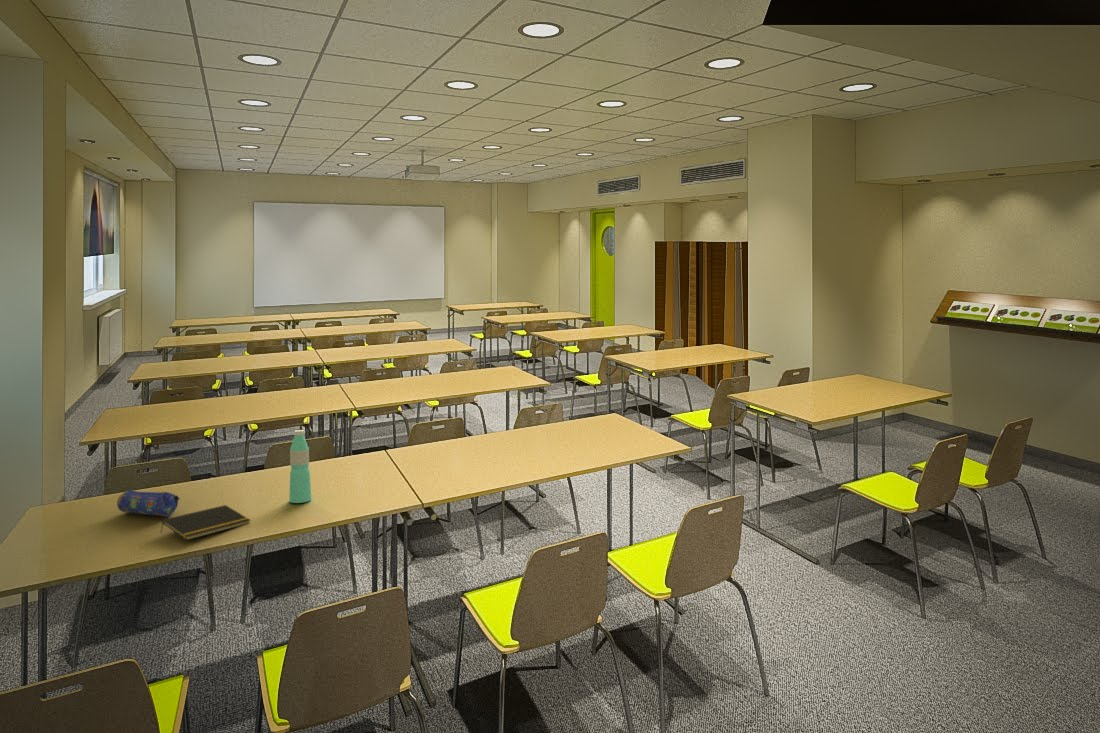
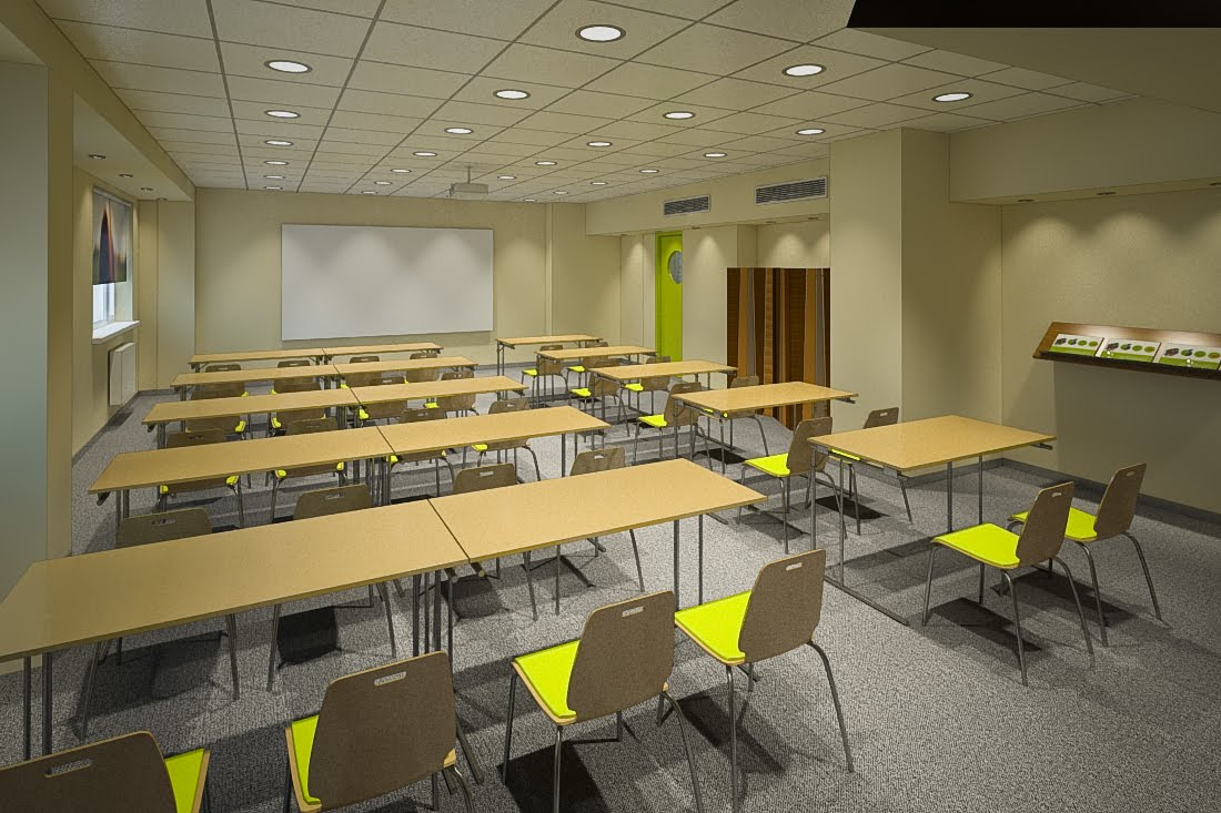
- water bottle (299, 465)
- notepad (207, 521)
- pencil case (148, 502)
